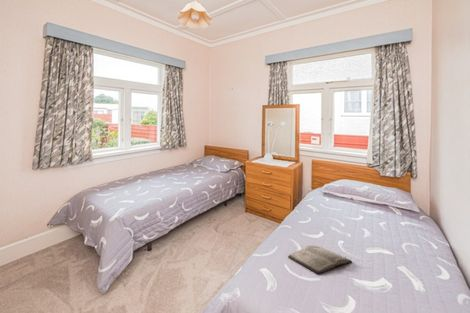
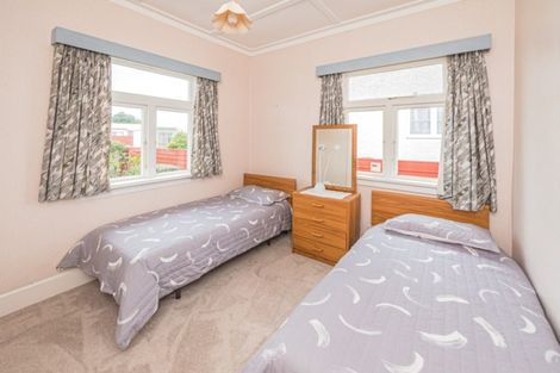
- diary (319, 256)
